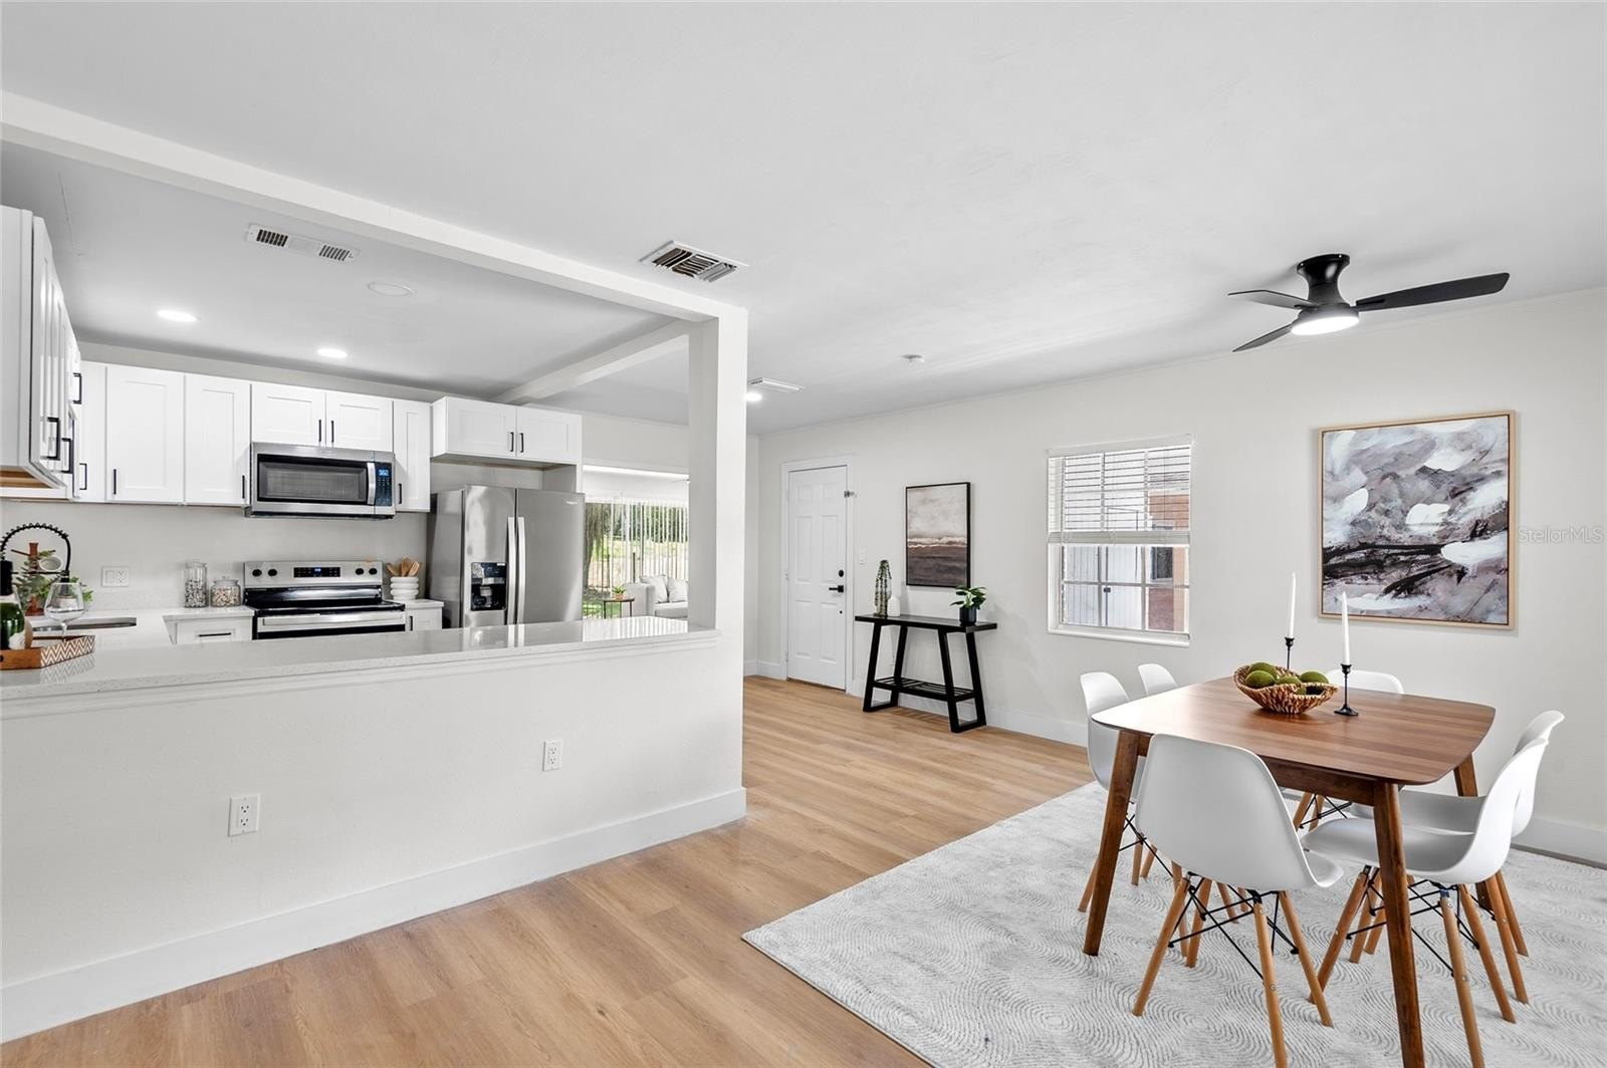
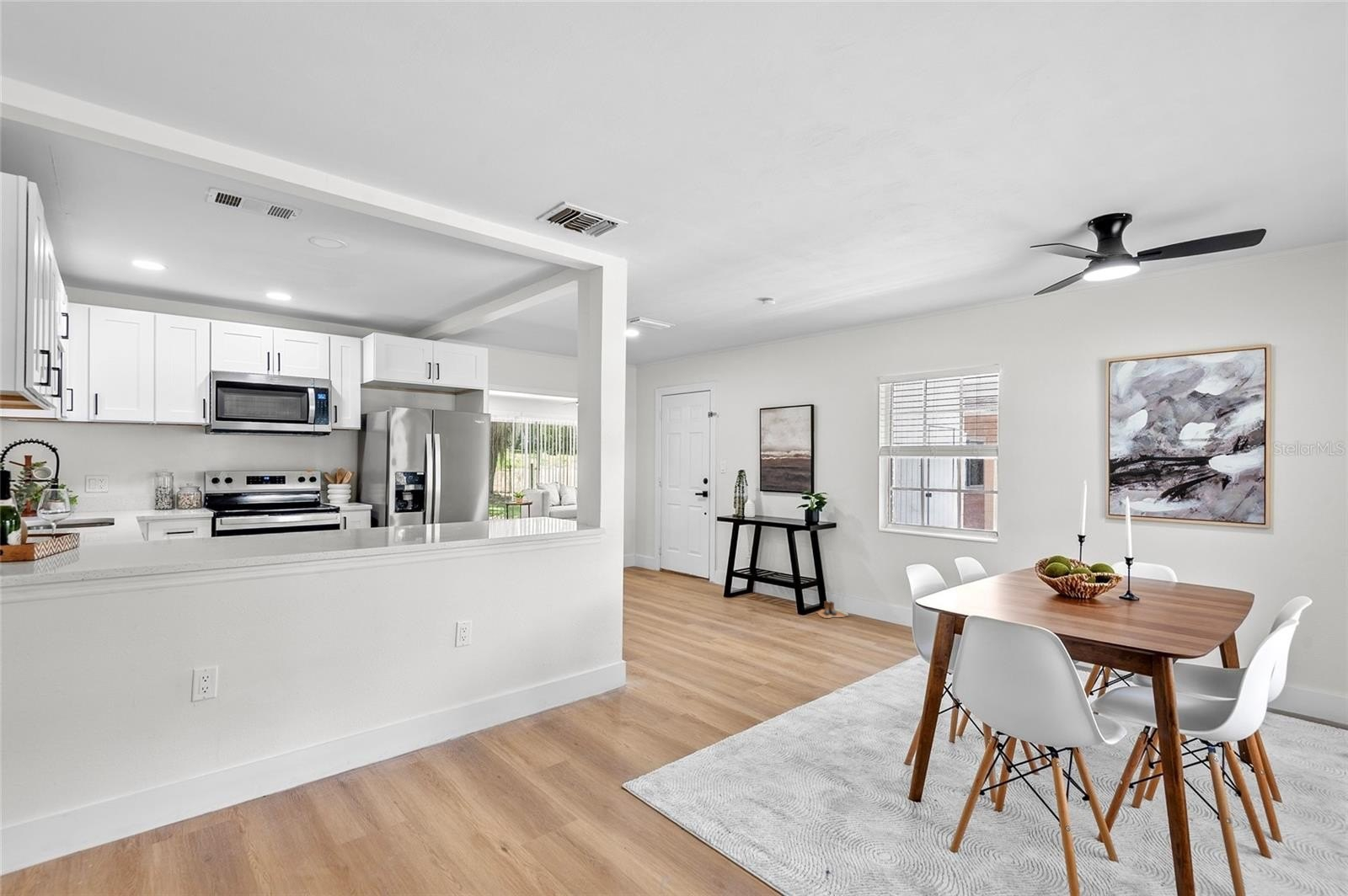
+ boots (831, 608)
